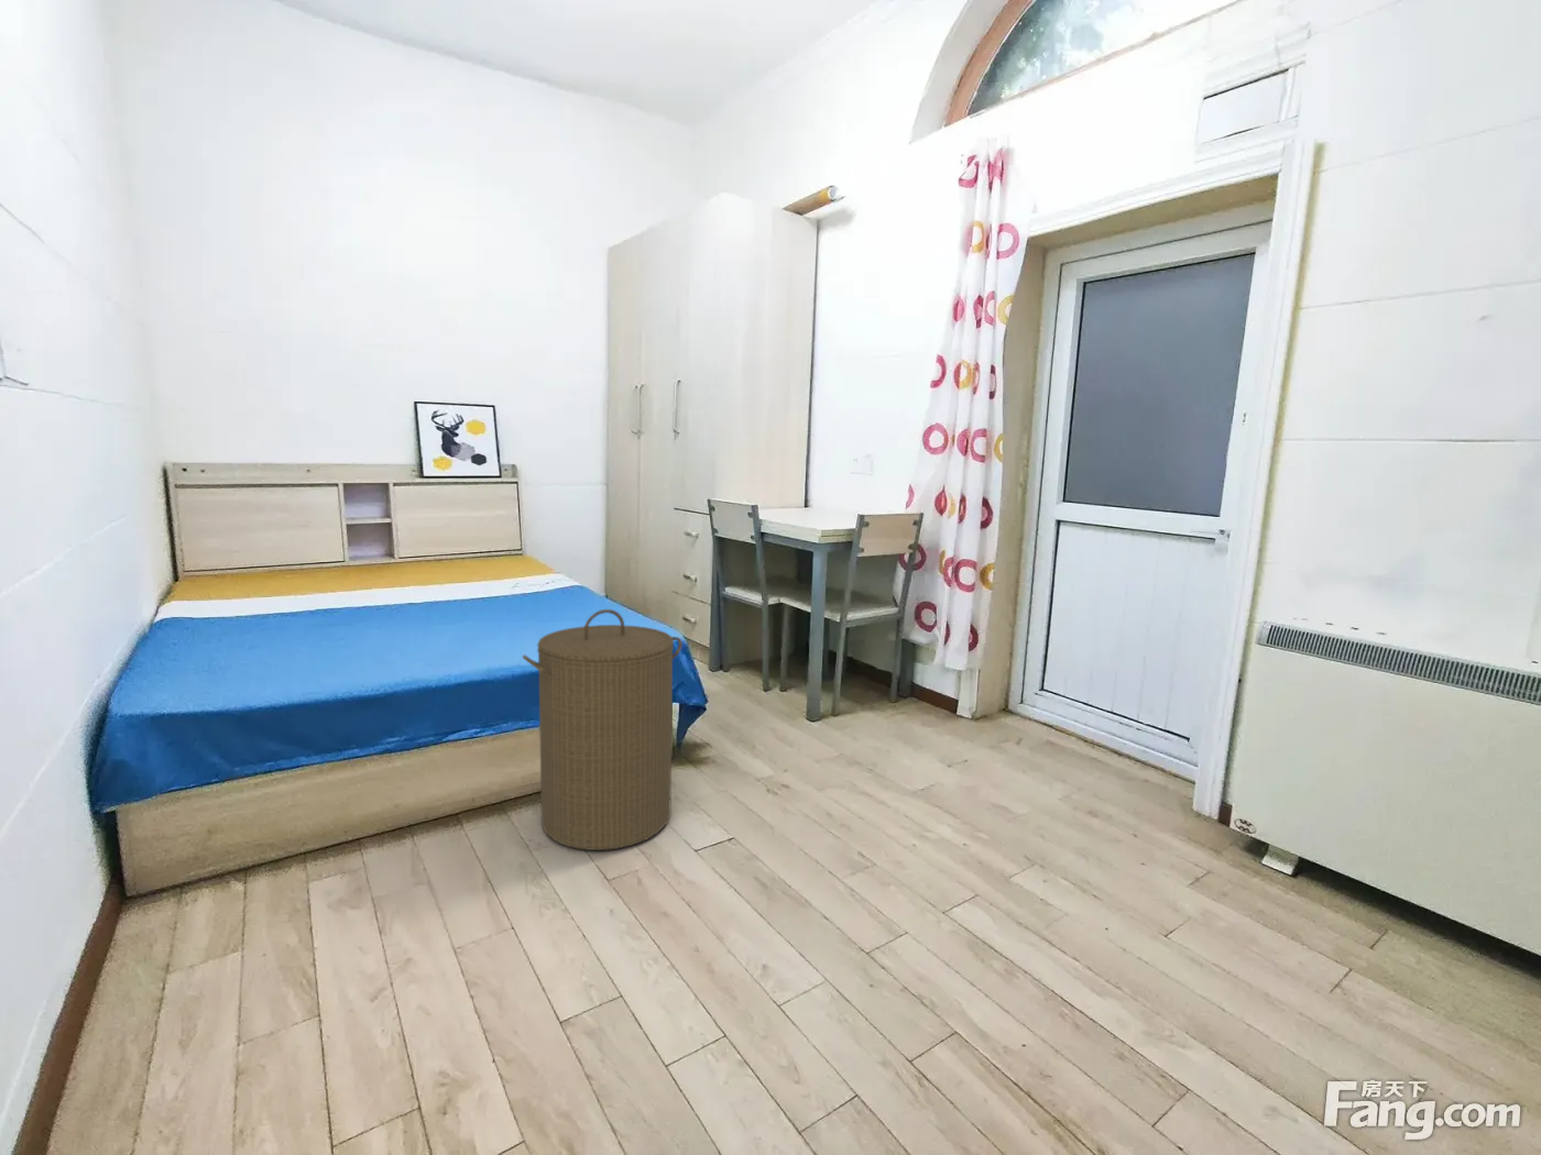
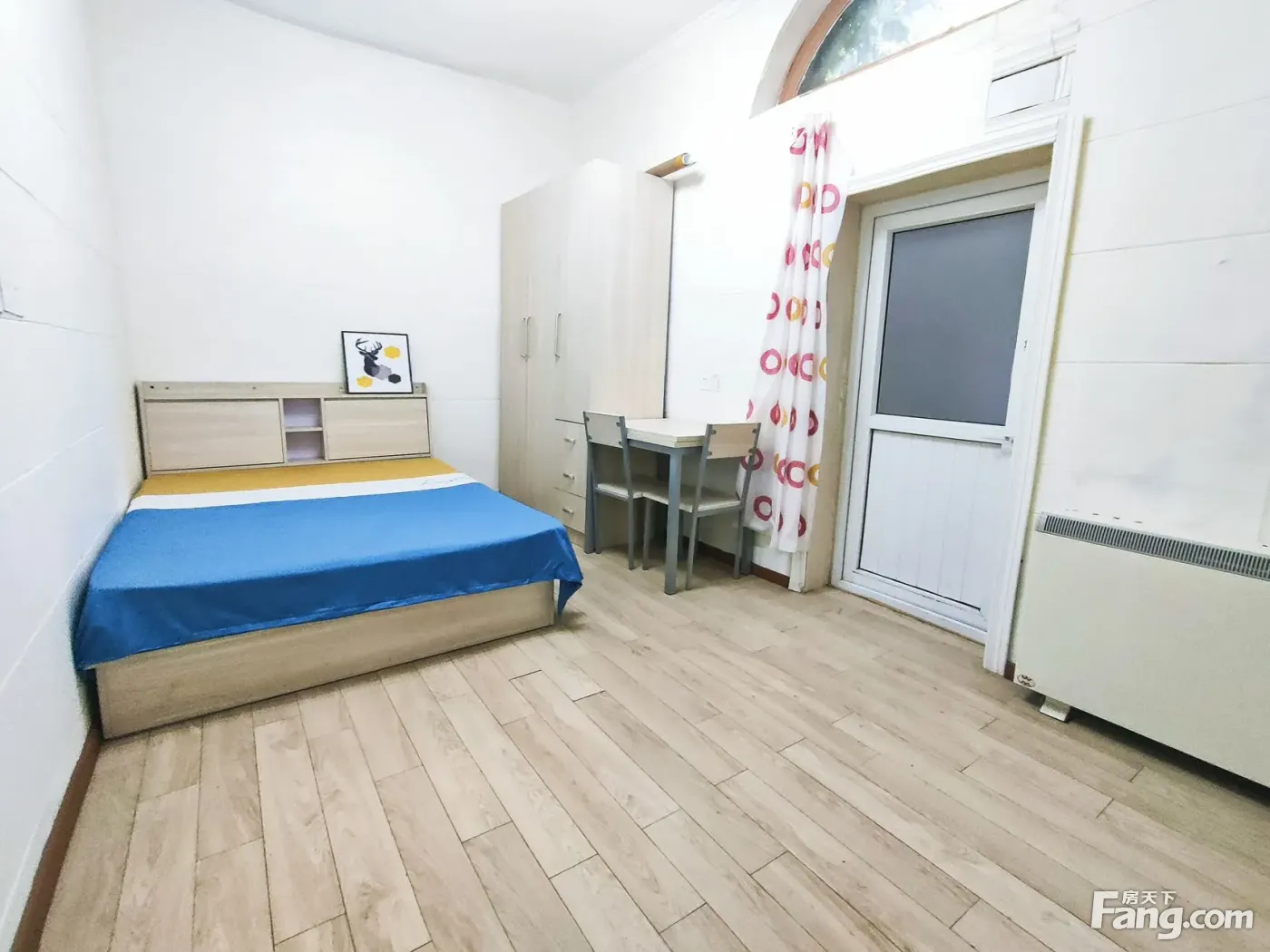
- laundry hamper (607, 715)
